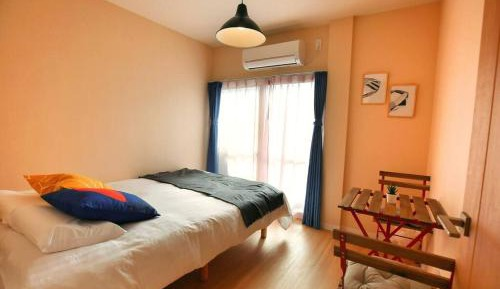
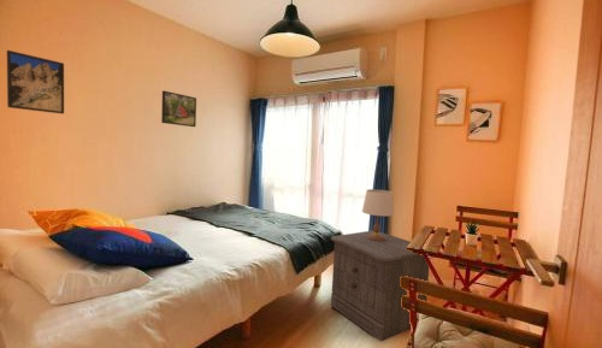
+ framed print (179, 110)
+ table lamp (377, 214)
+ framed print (36, 83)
+ nightstand (376, 278)
